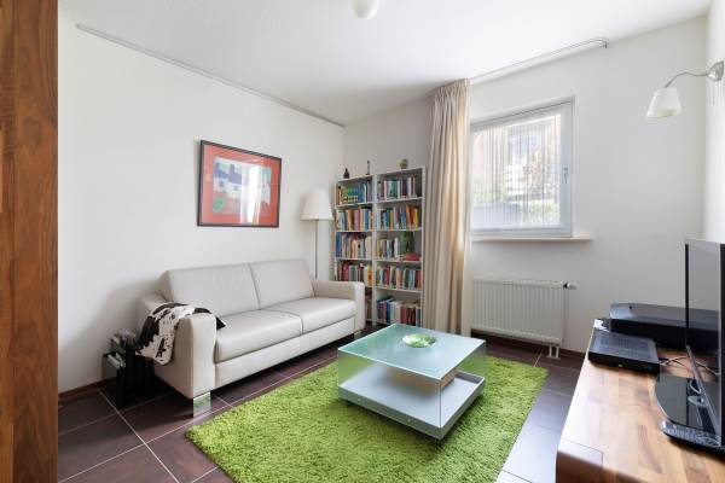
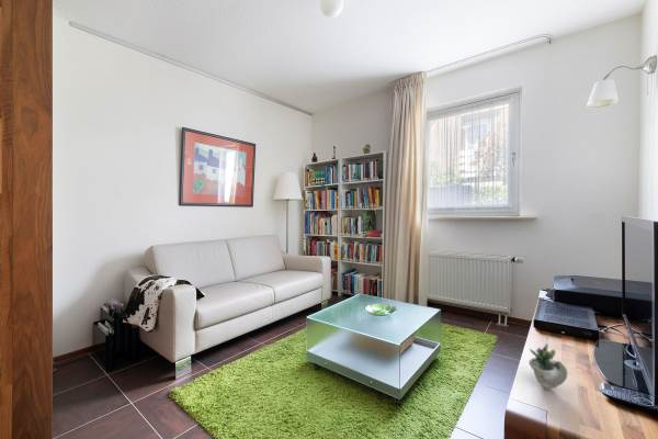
+ succulent plant (560, 369)
